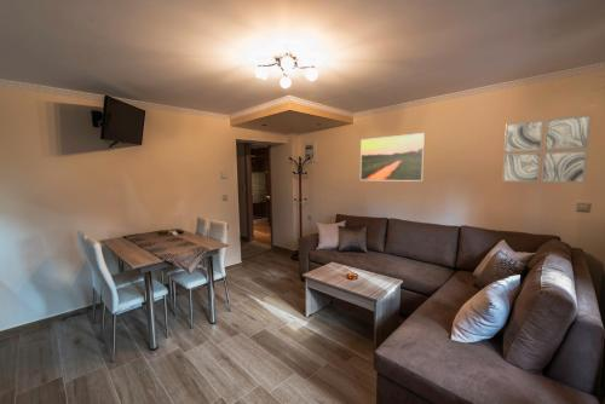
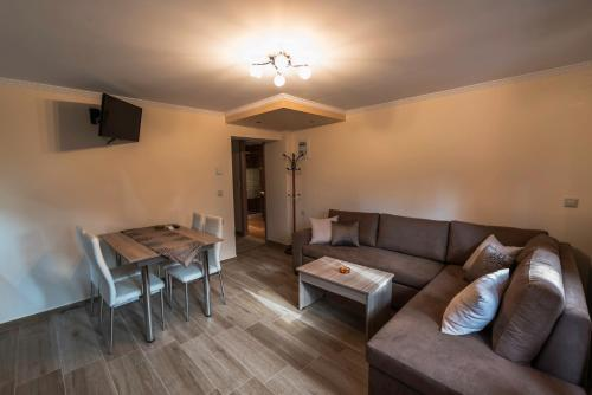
- wall art (541, 150)
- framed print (390, 158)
